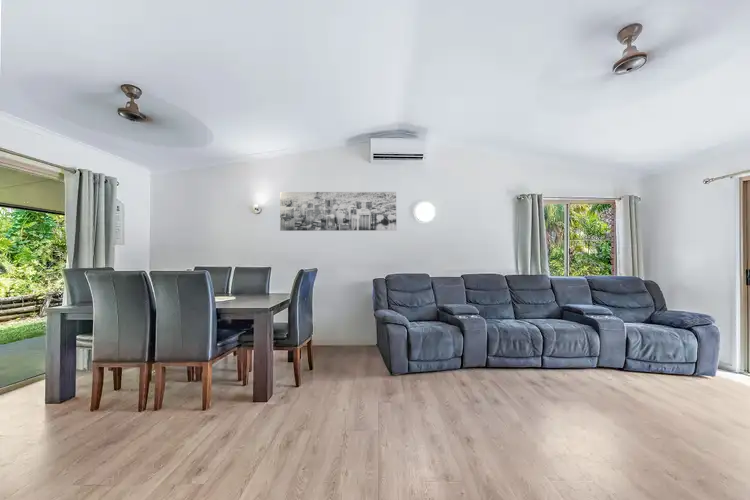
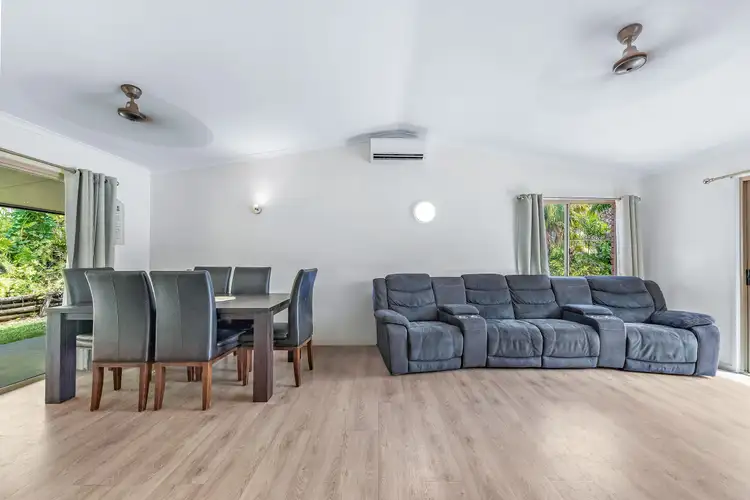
- wall art (338, 211)
